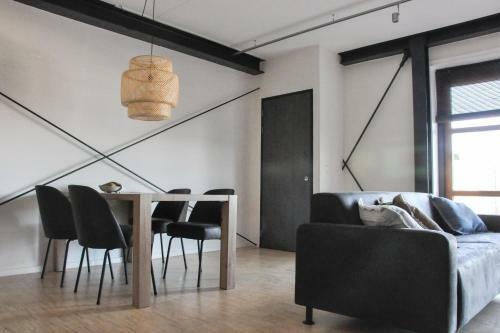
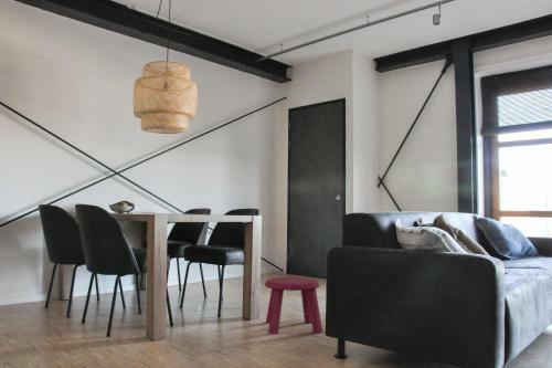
+ stool (282, 302)
